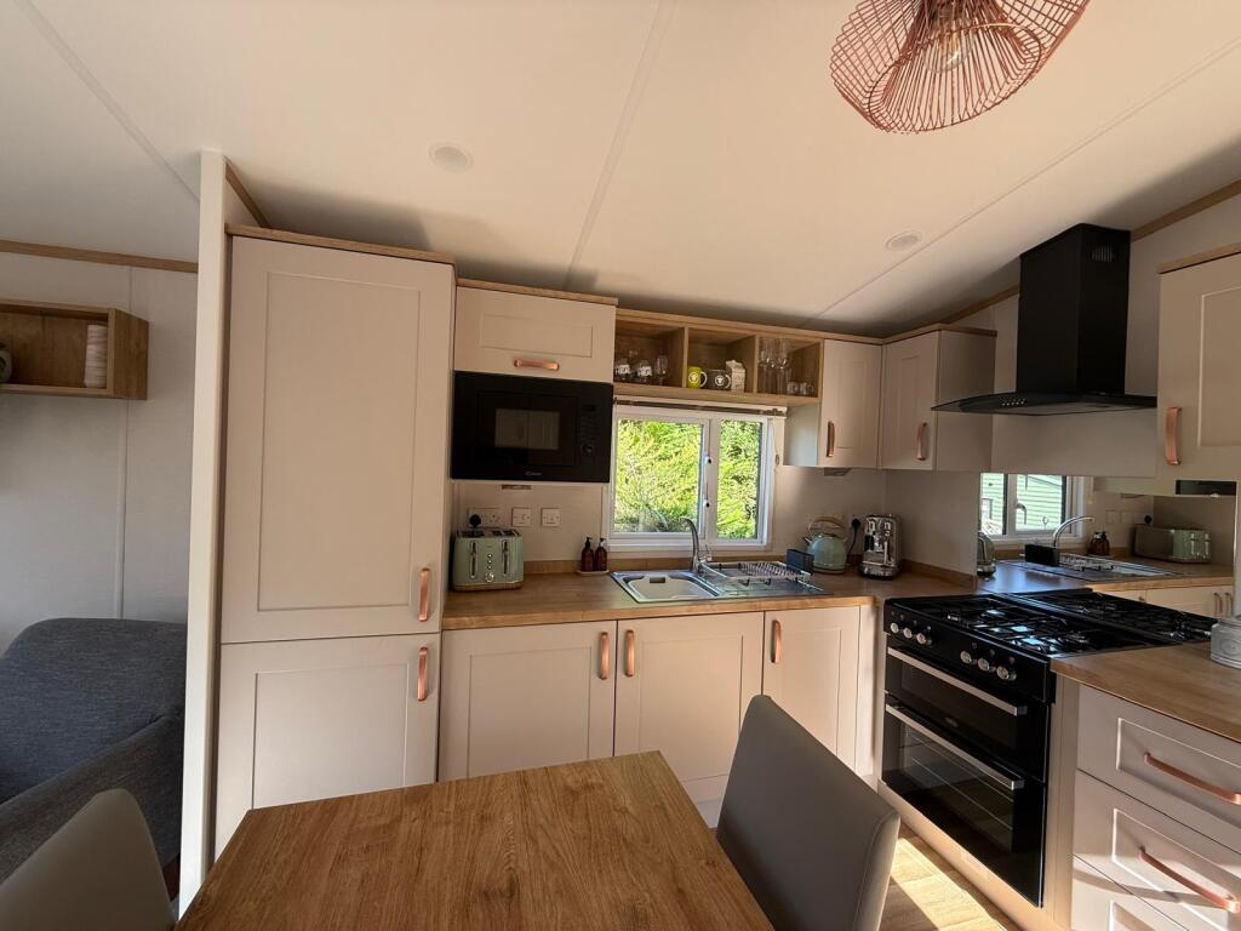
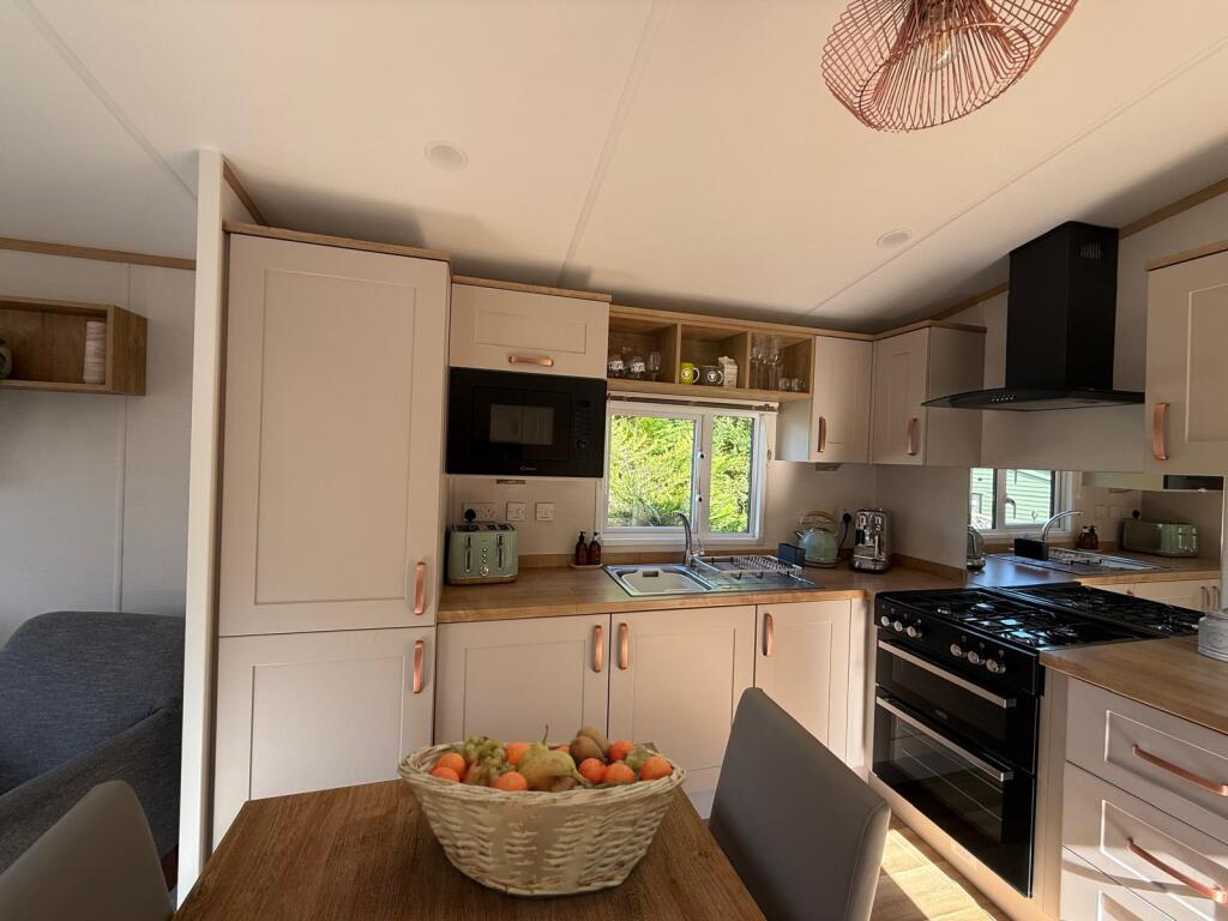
+ fruit basket (543, 787)
